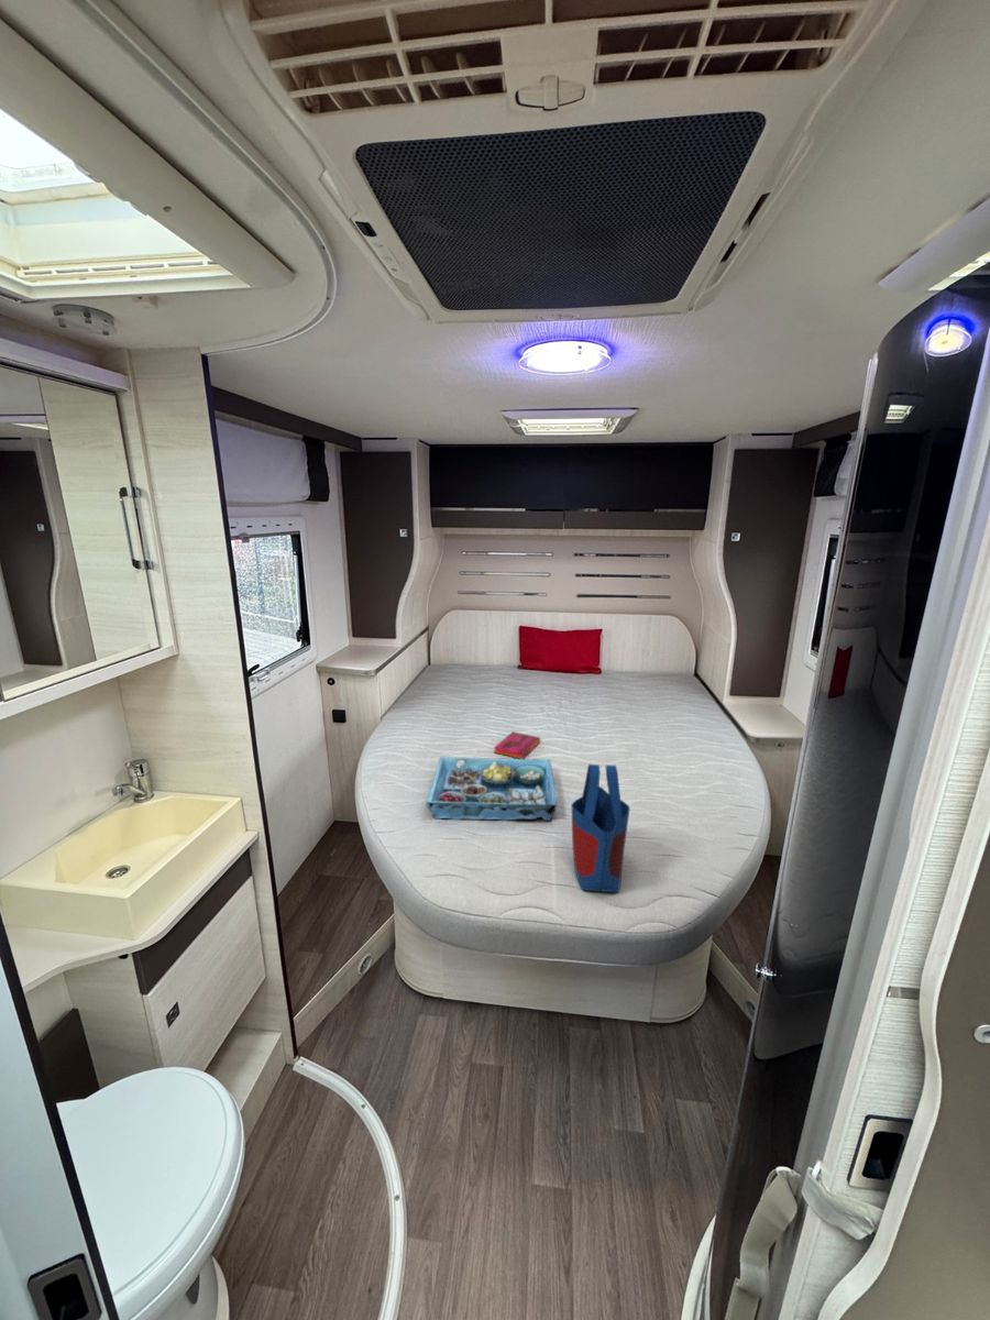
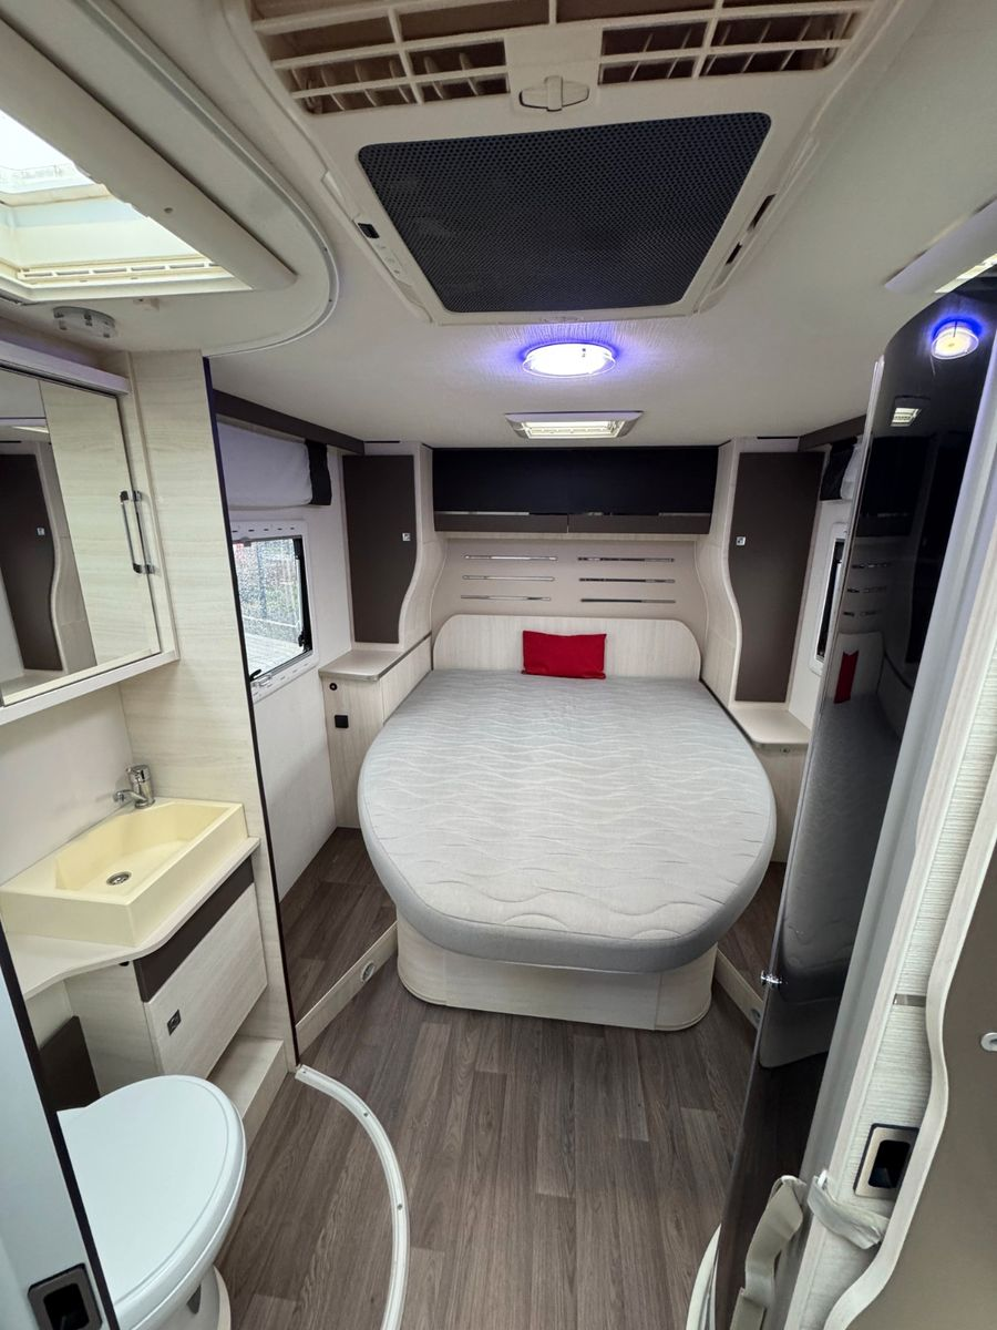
- serving tray (493, 785)
- tote bag (600, 818)
- hardback book (517, 745)
